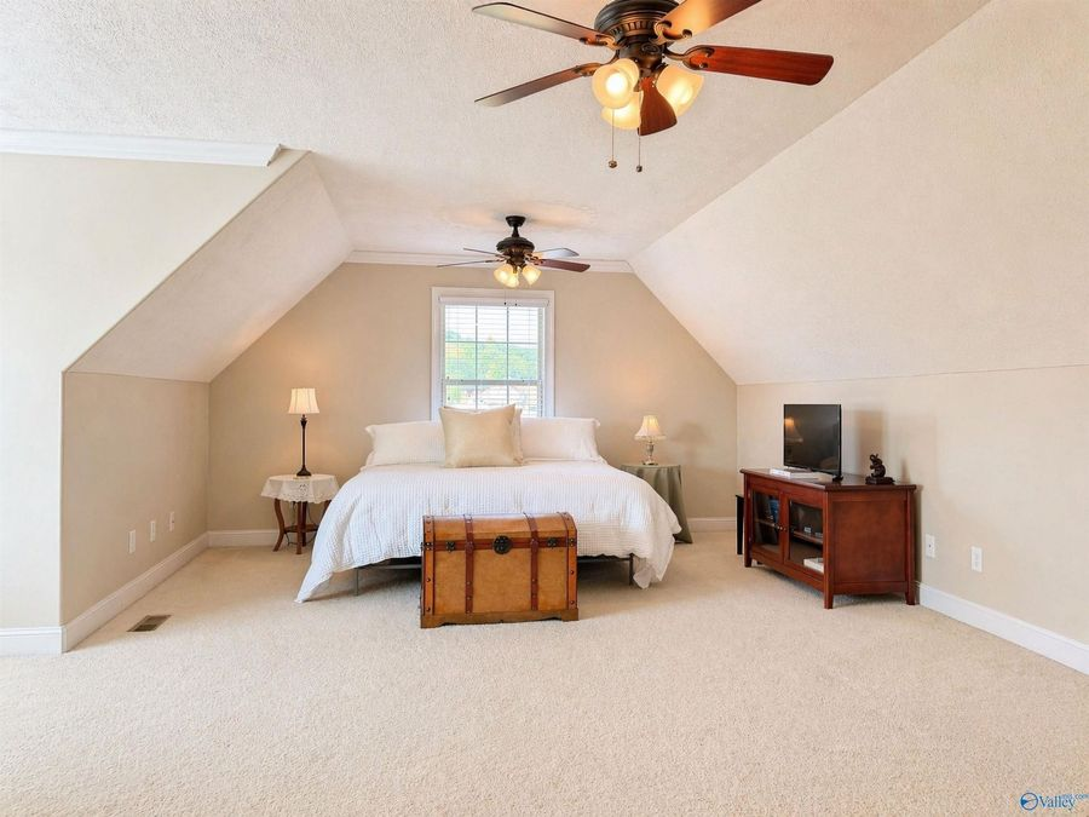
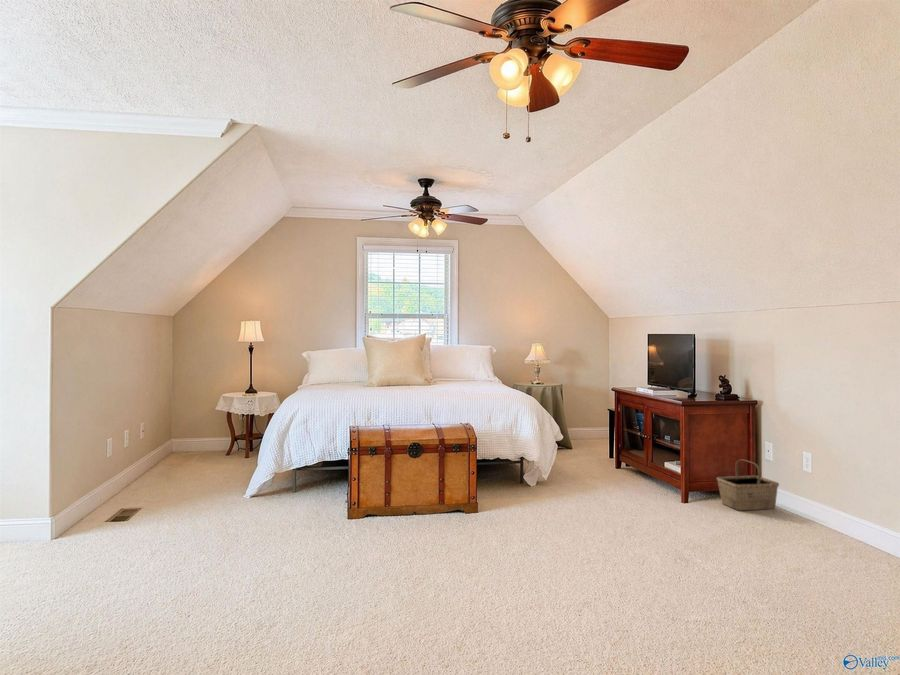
+ basket (747, 483)
